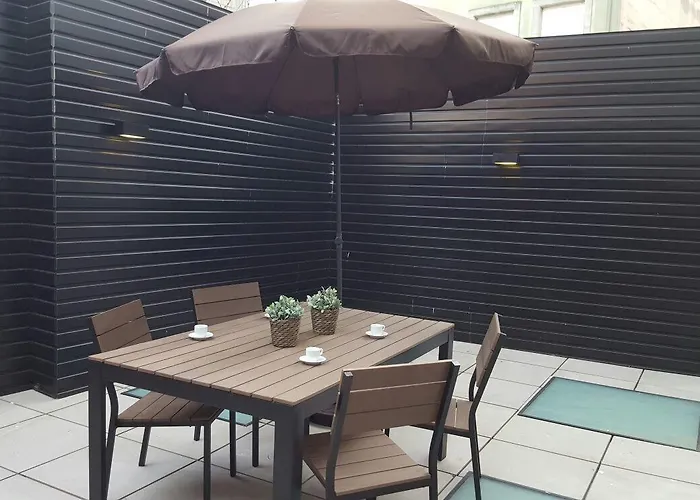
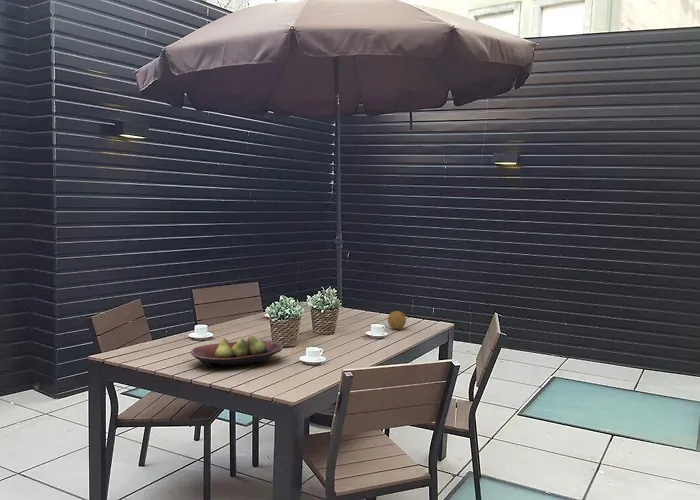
+ fruit (396, 320)
+ fruit bowl (237, 350)
